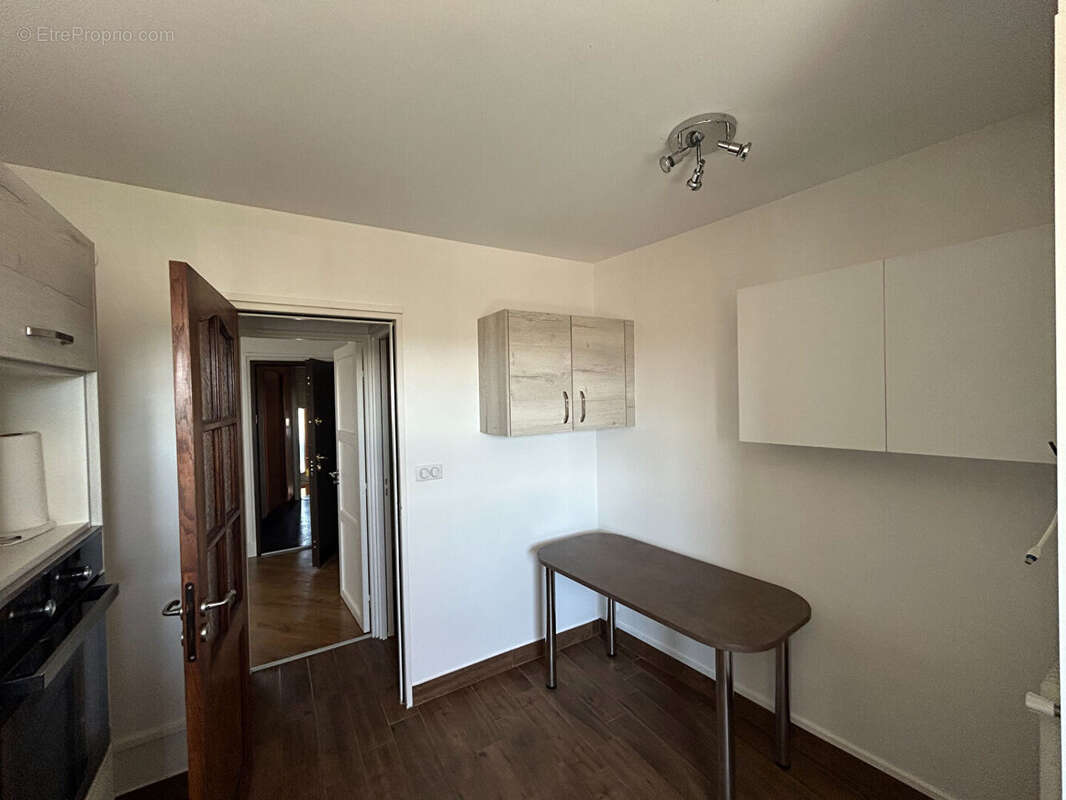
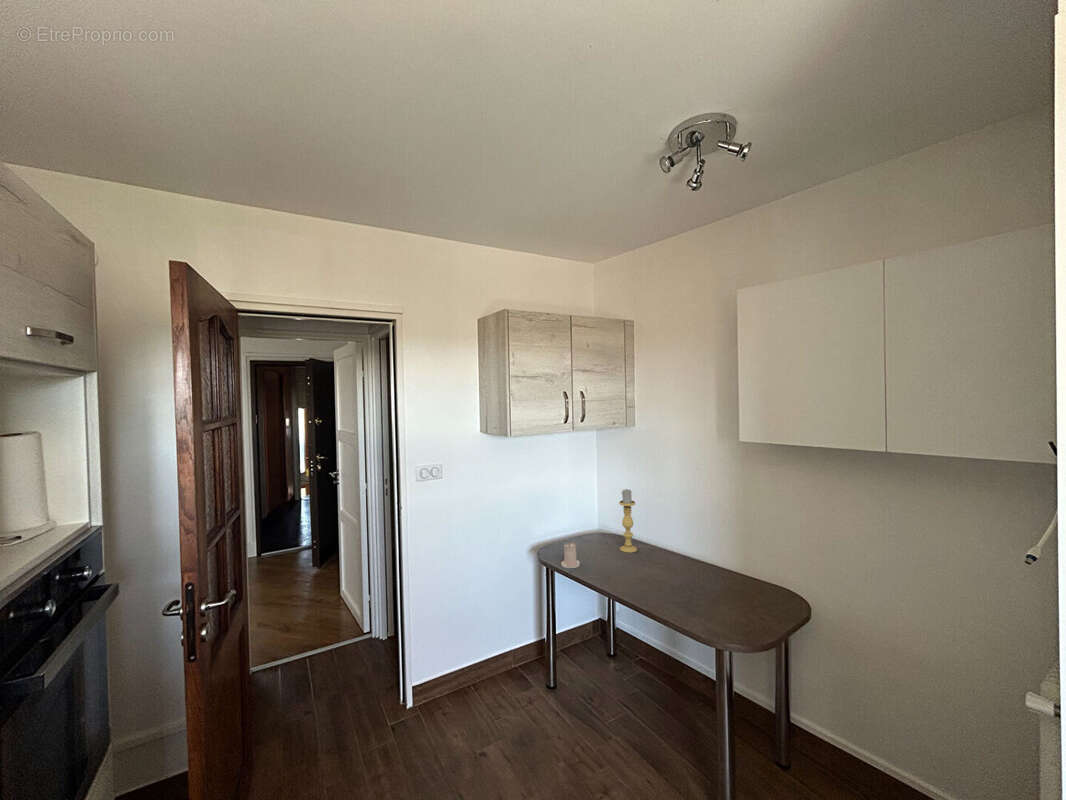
+ candle holder (627, 519)
+ candle (570, 553)
